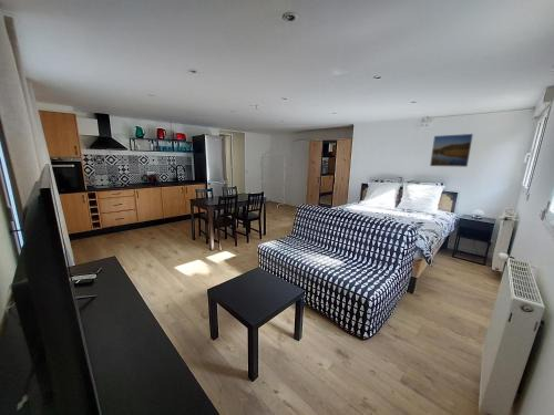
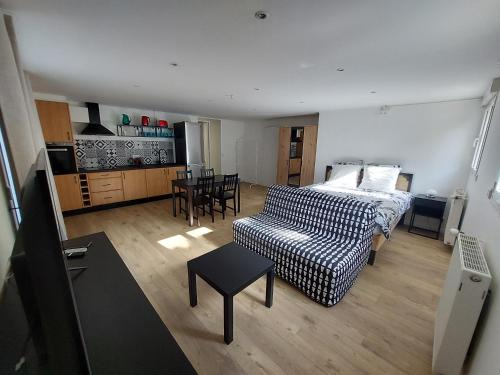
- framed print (450, 151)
